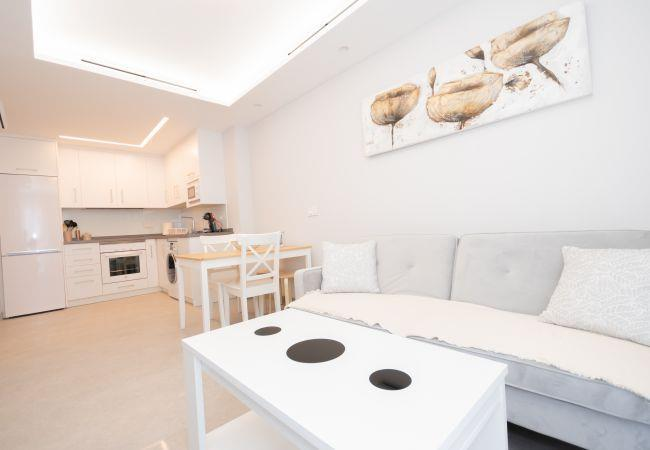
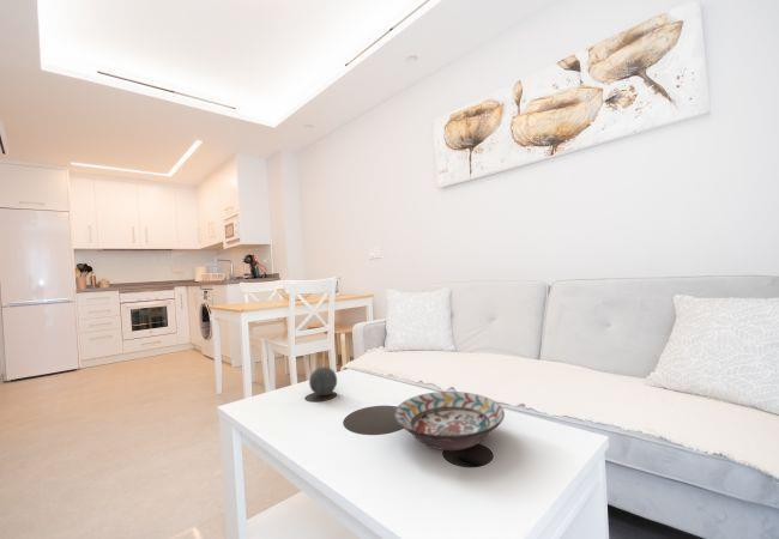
+ decorative bowl (448, 423)
+ decorative ball (322, 381)
